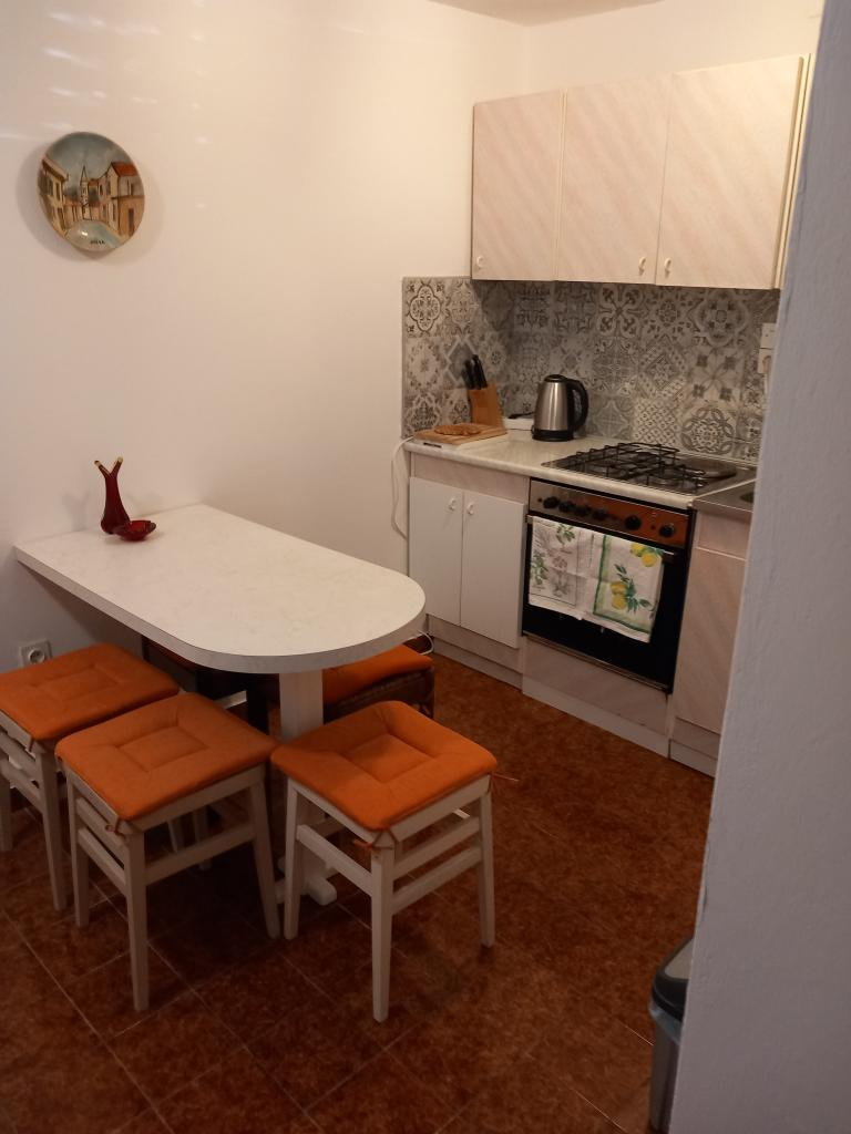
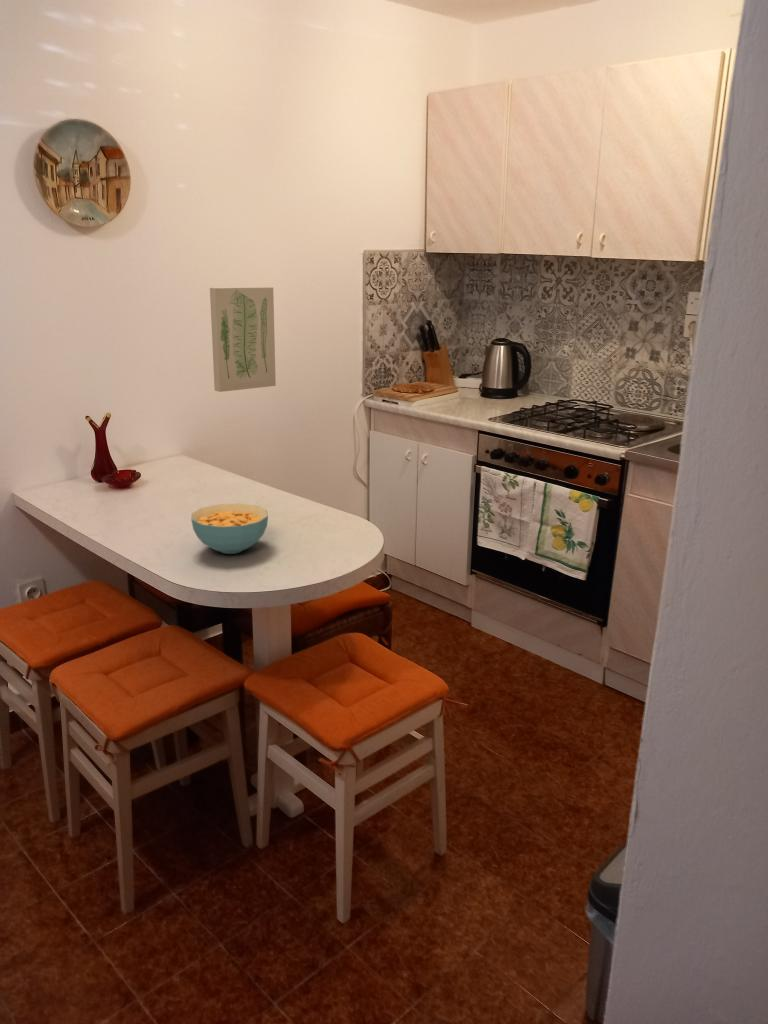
+ cereal bowl (230, 532)
+ wall art (244, 338)
